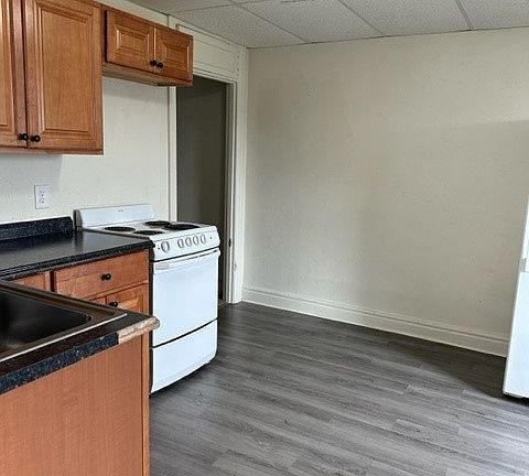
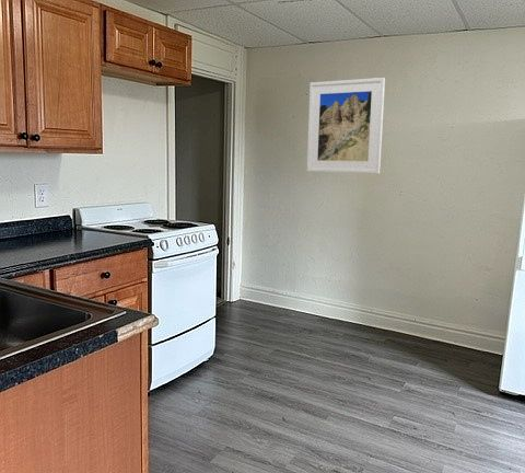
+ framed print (343, 127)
